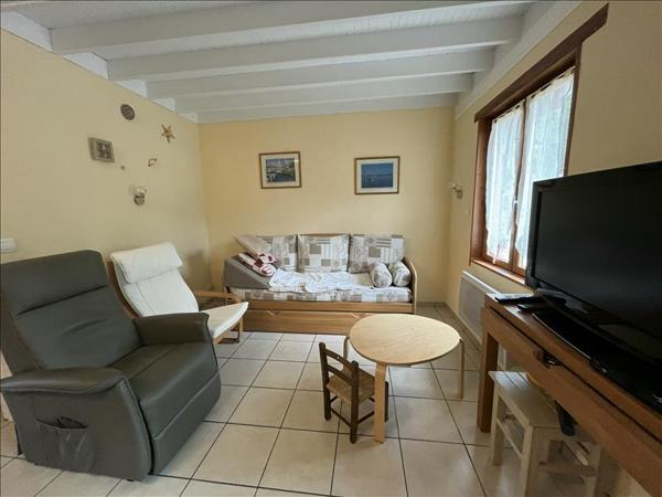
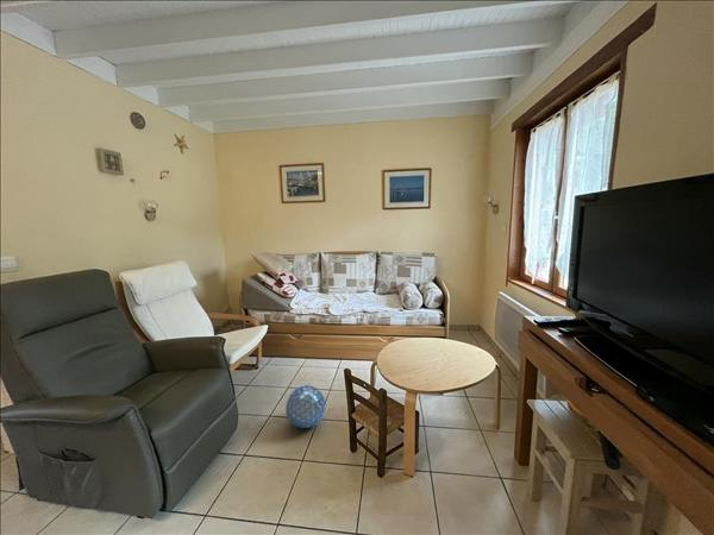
+ ball (306, 405)
